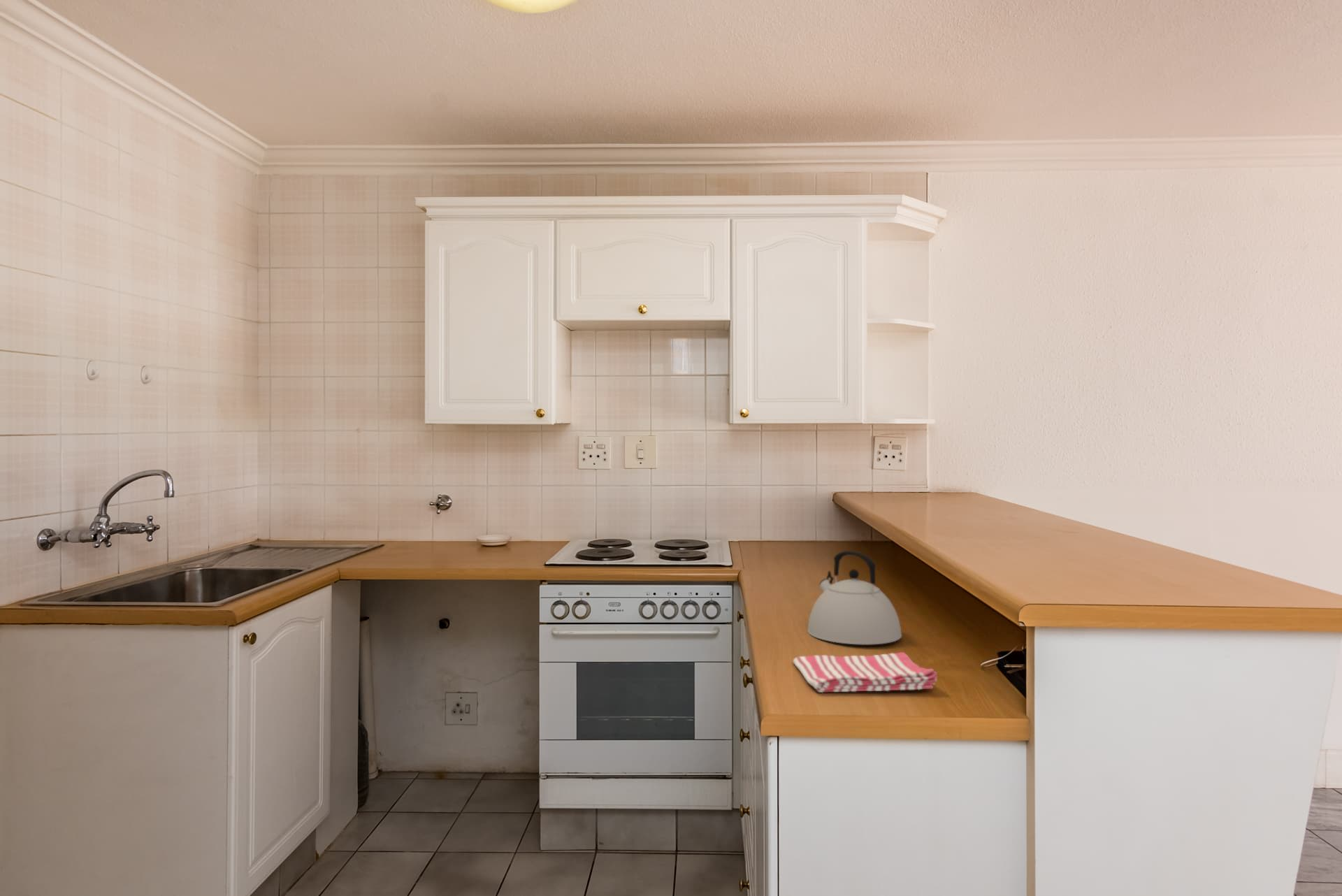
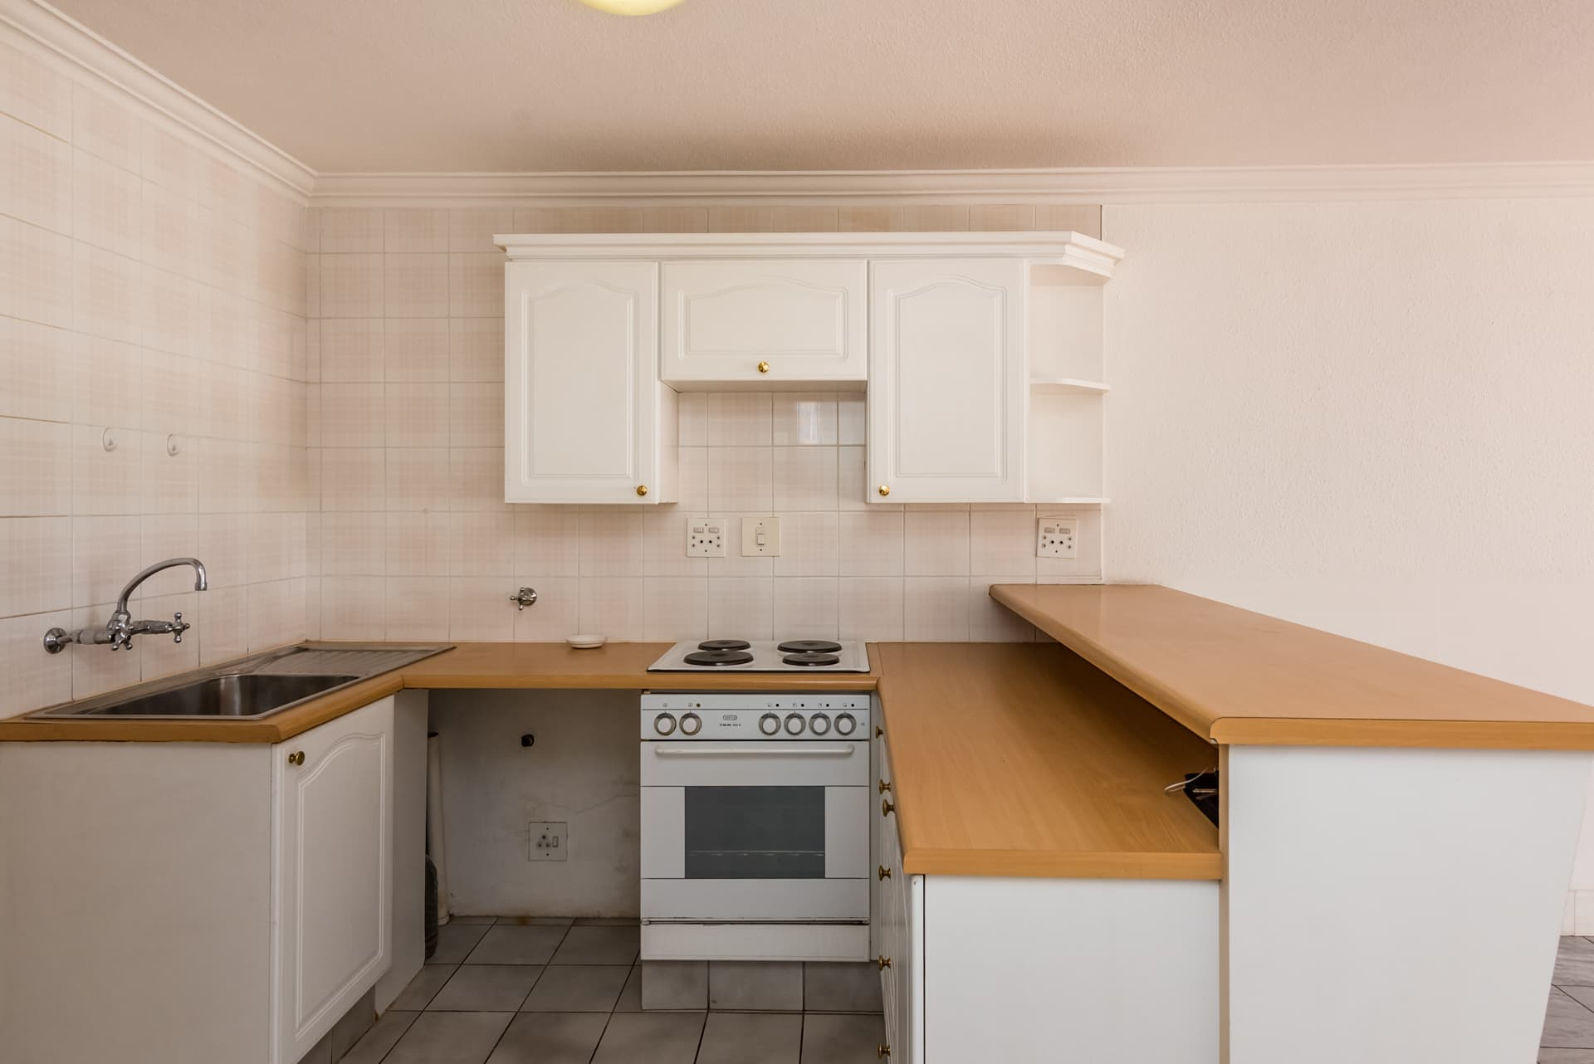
- dish towel (861, 668)
- kettle (852, 592)
